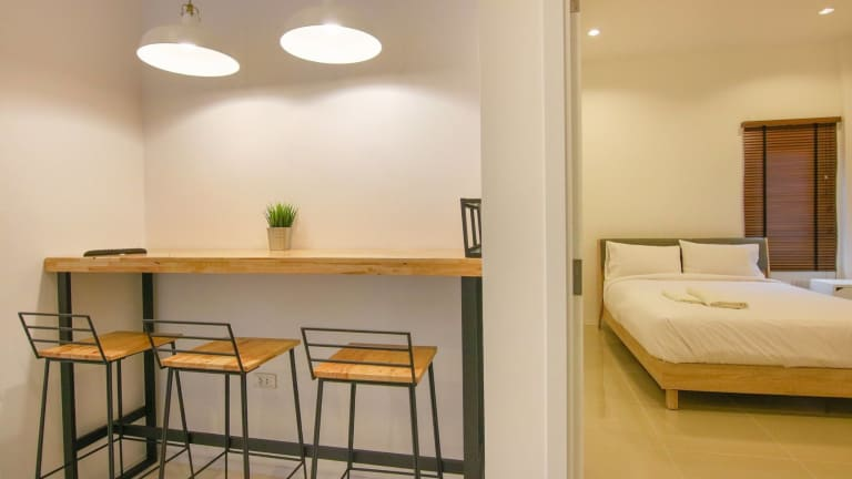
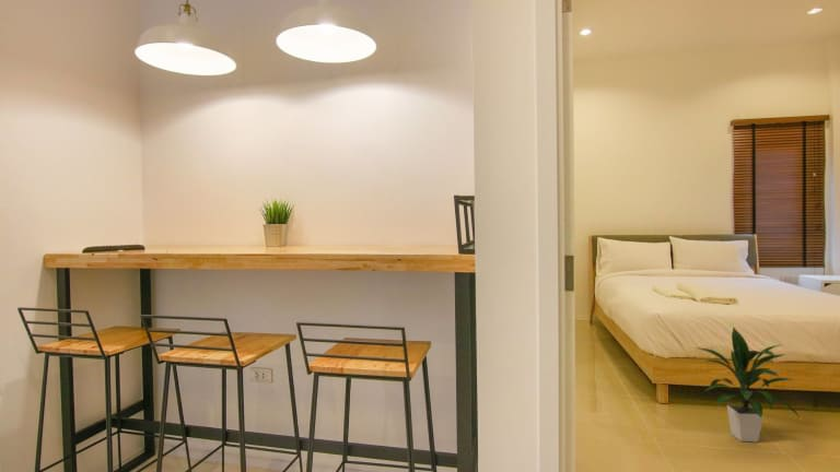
+ indoor plant (749, 386)
